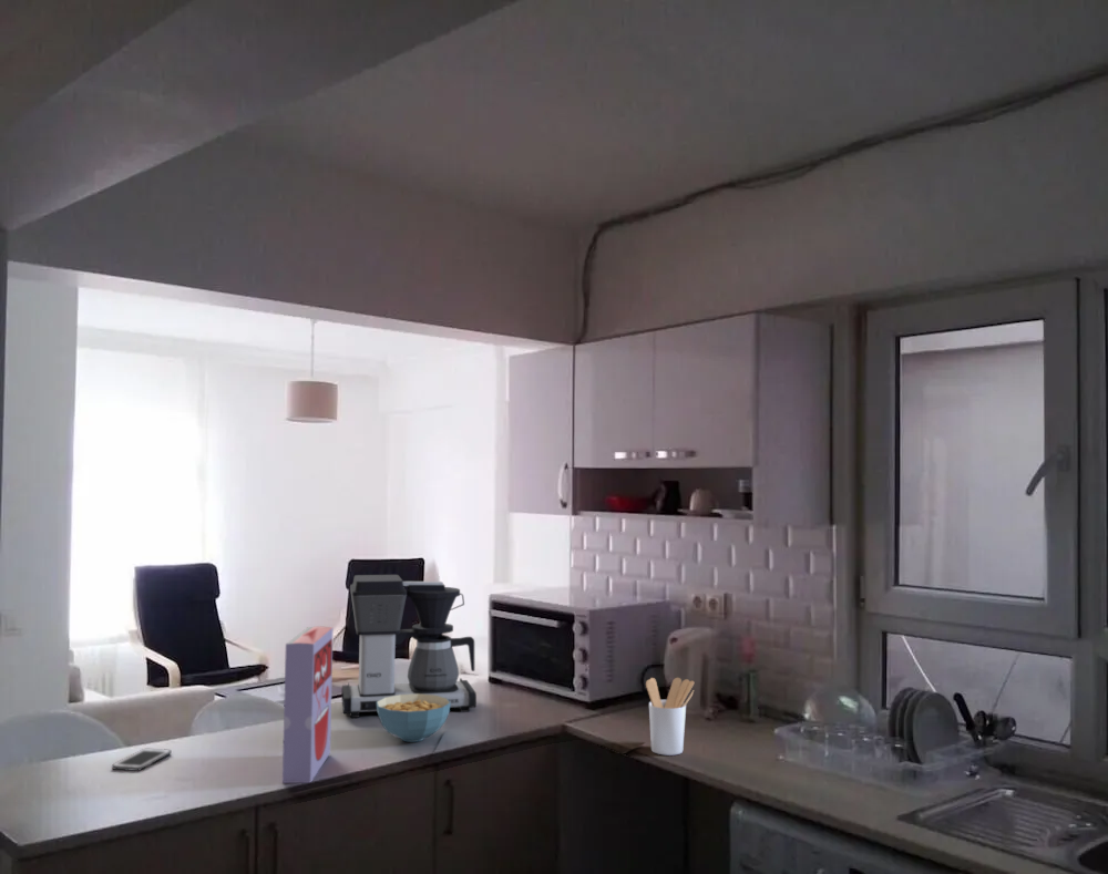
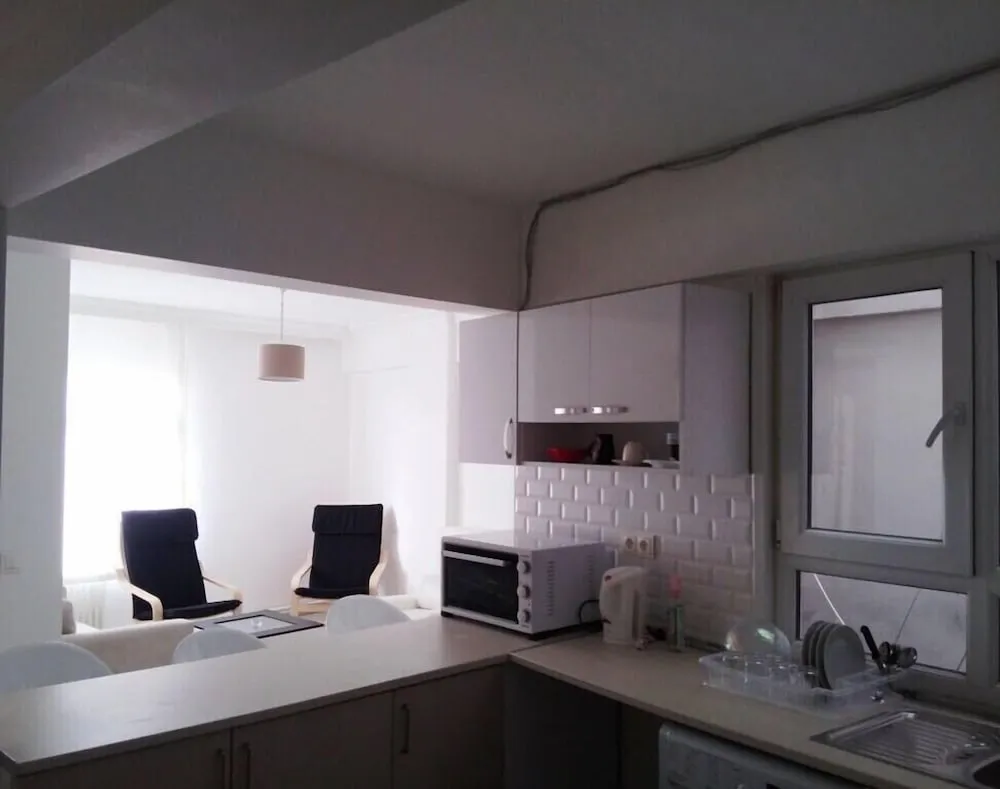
- cereal bowl (412, 720)
- cell phone (142, 759)
- cereal box (308, 700)
- coffee maker (410, 637)
- utensil holder (671, 713)
